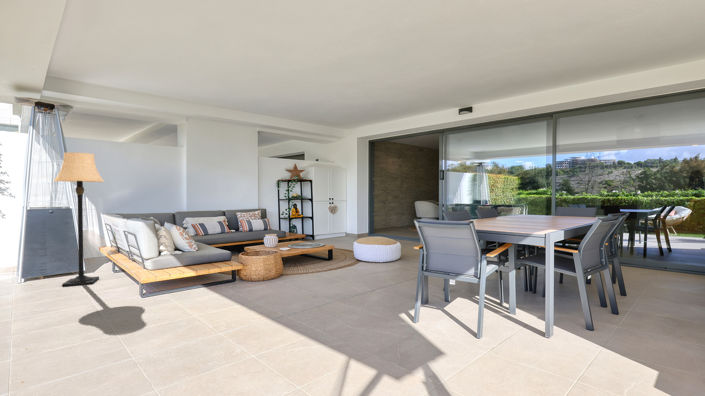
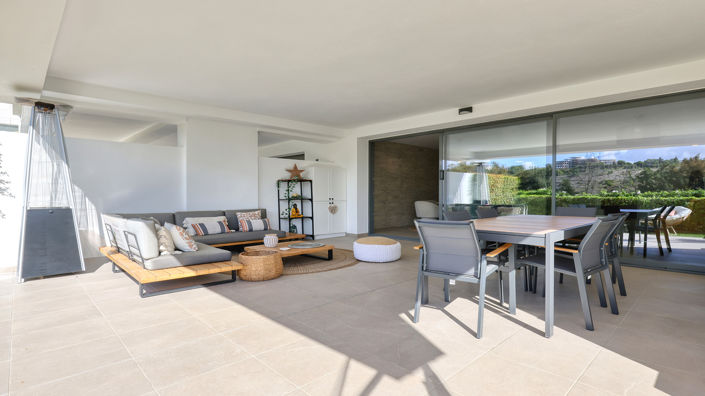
- lamp (80, 218)
